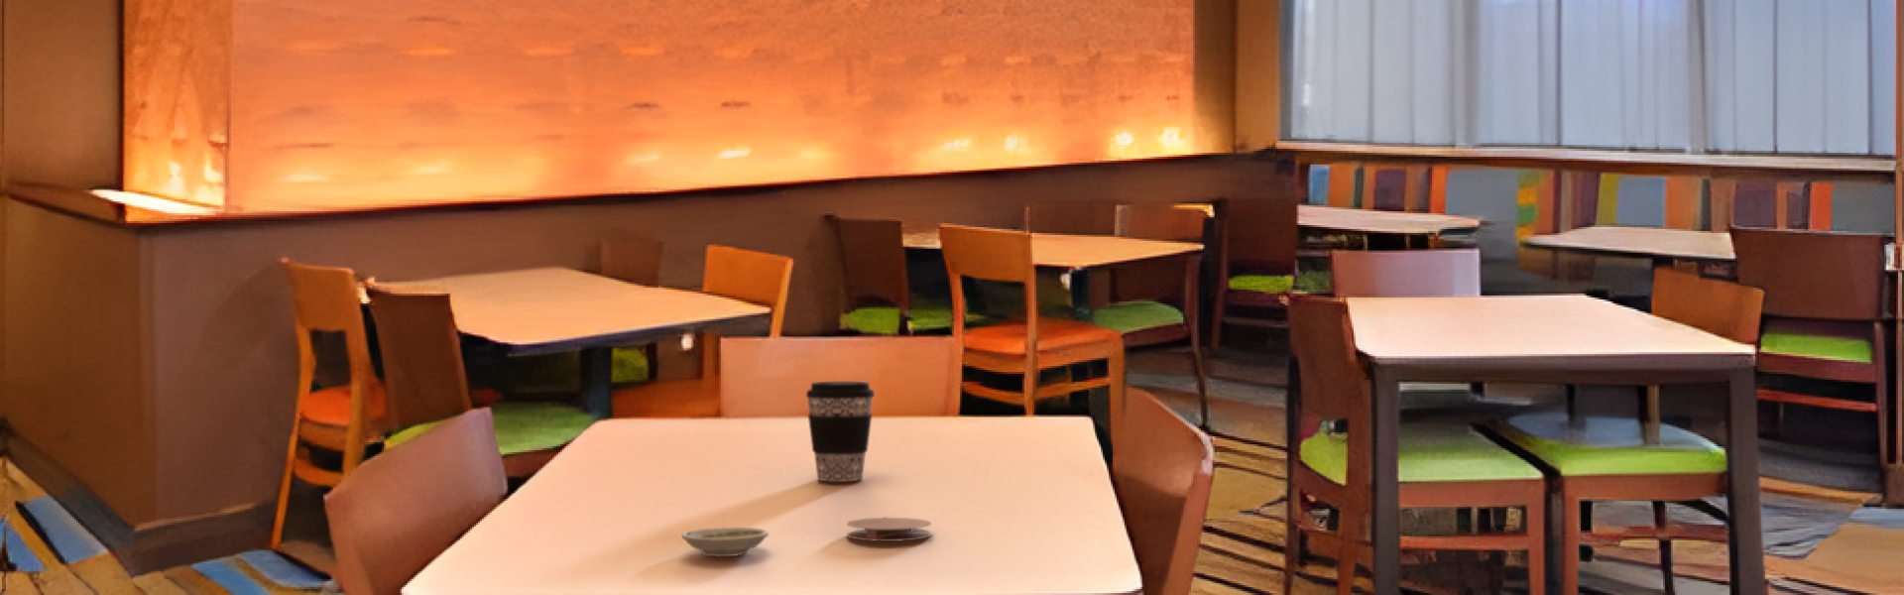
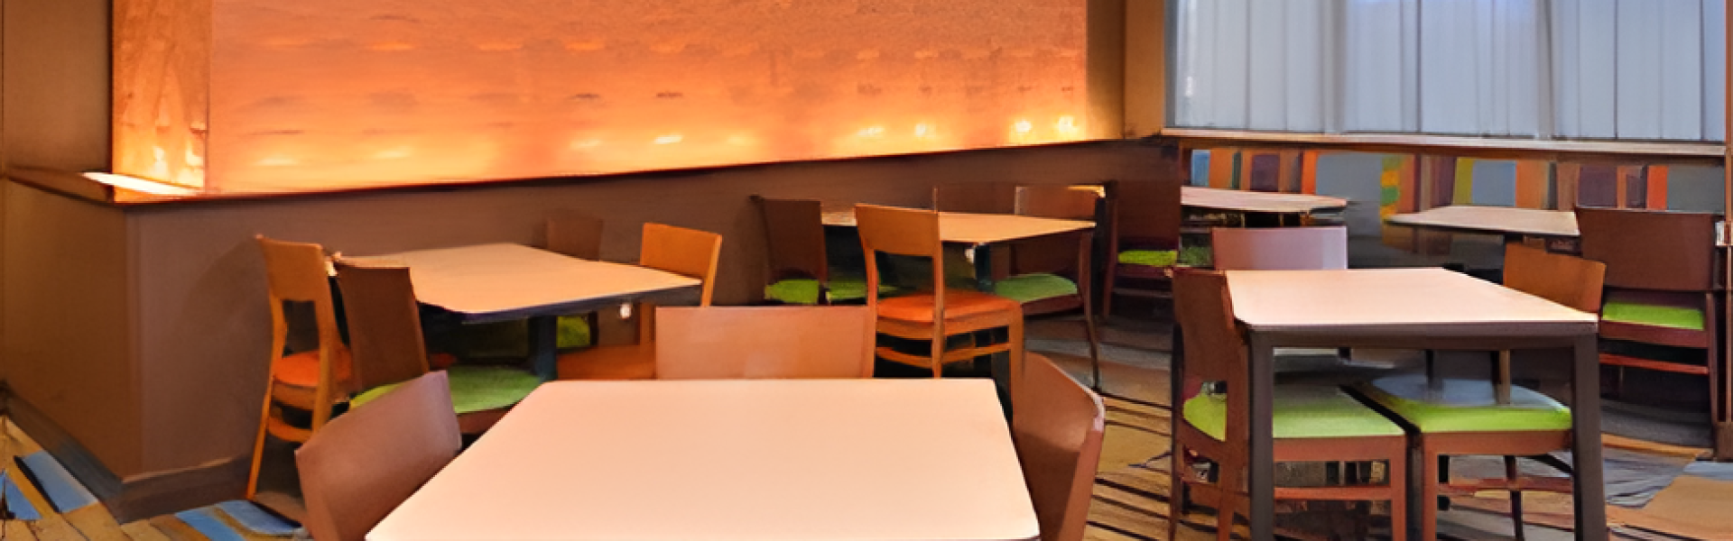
- saucer (725, 543)
- coffee cup (840, 430)
- coaster (889, 528)
